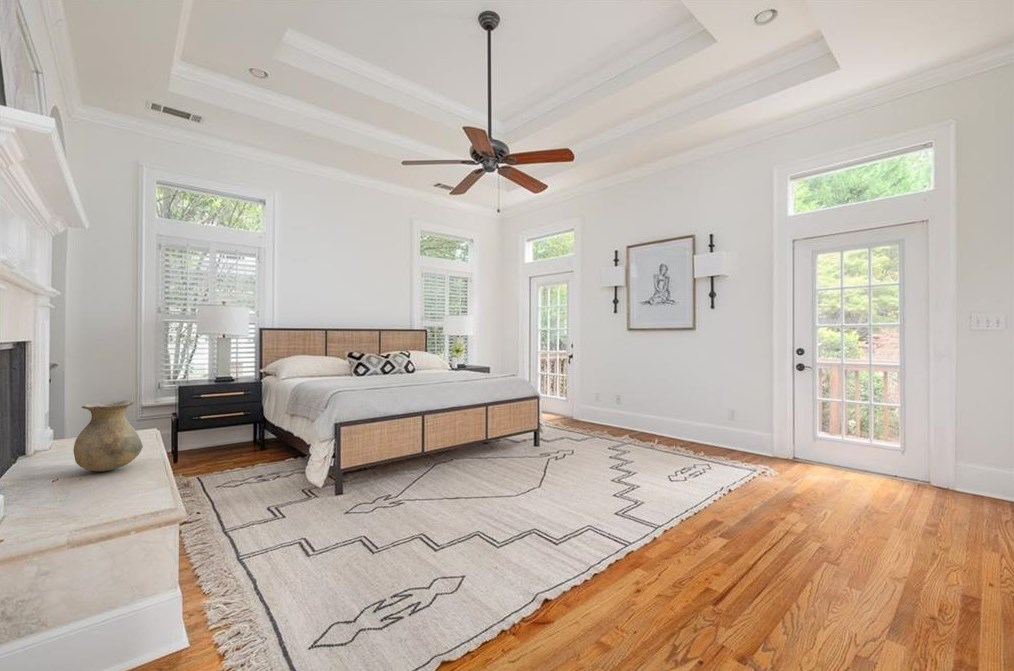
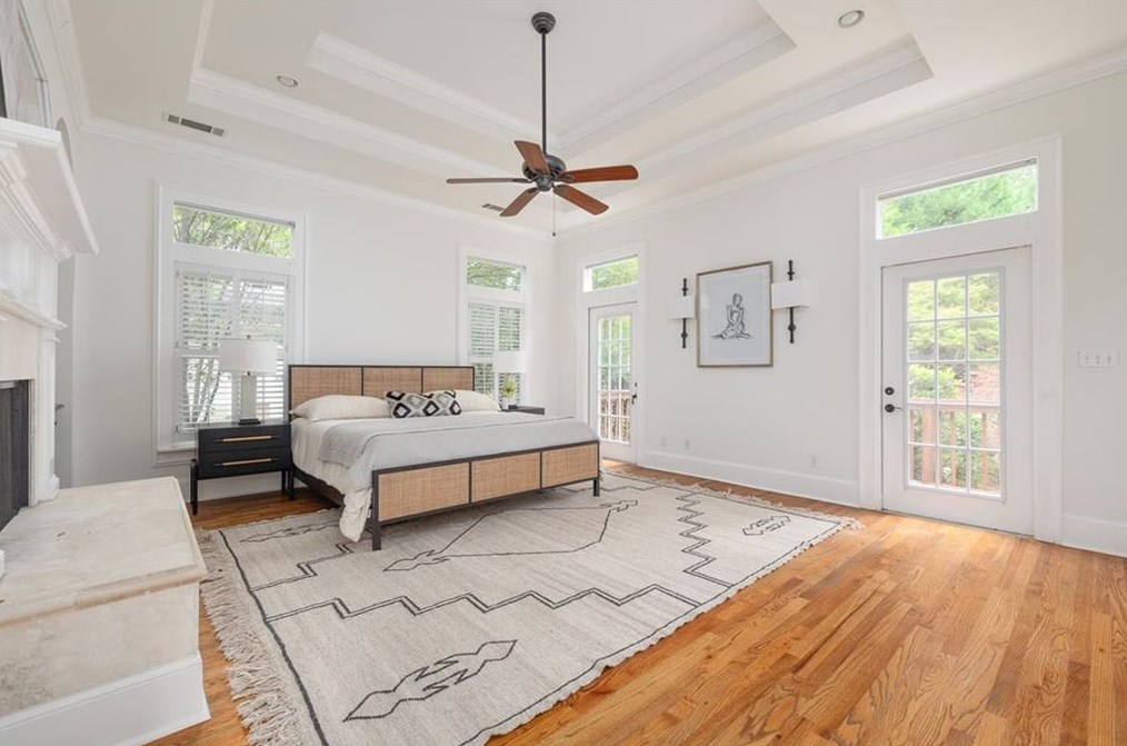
- vase (108, 435)
